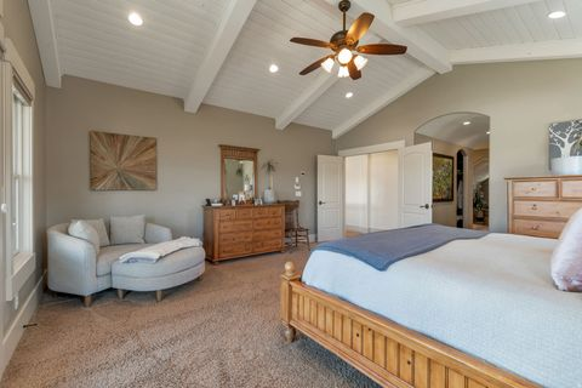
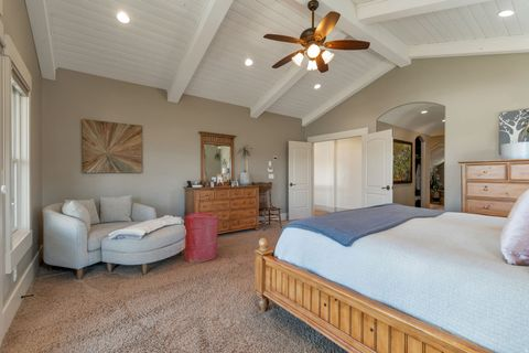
+ laundry hamper (202, 235)
